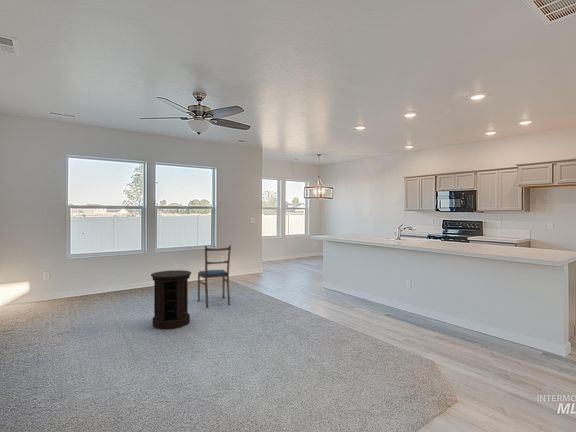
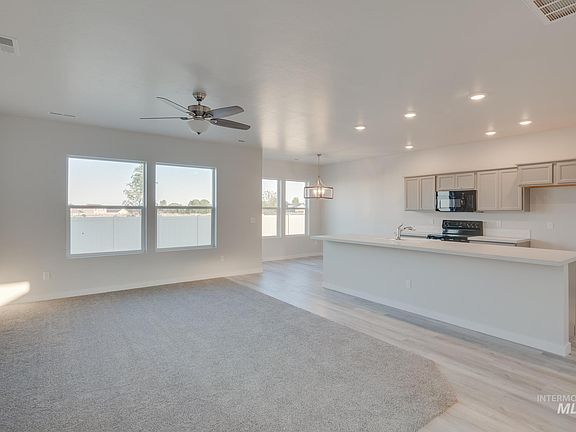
- dining chair (214, 273)
- side table (171, 298)
